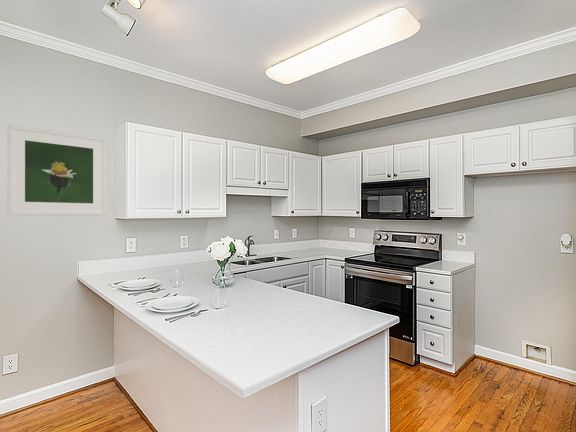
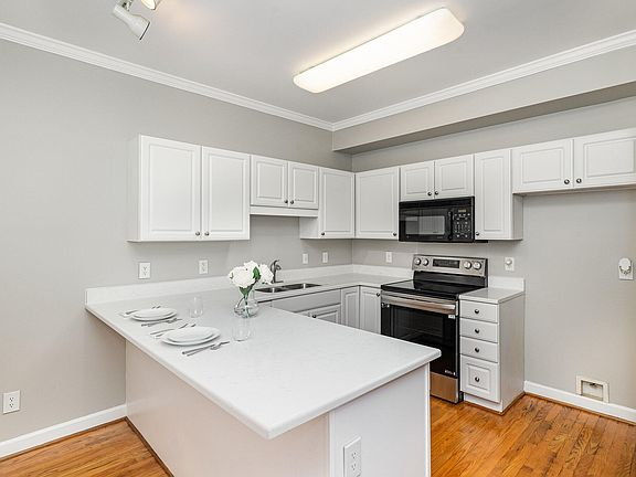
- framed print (60, 173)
